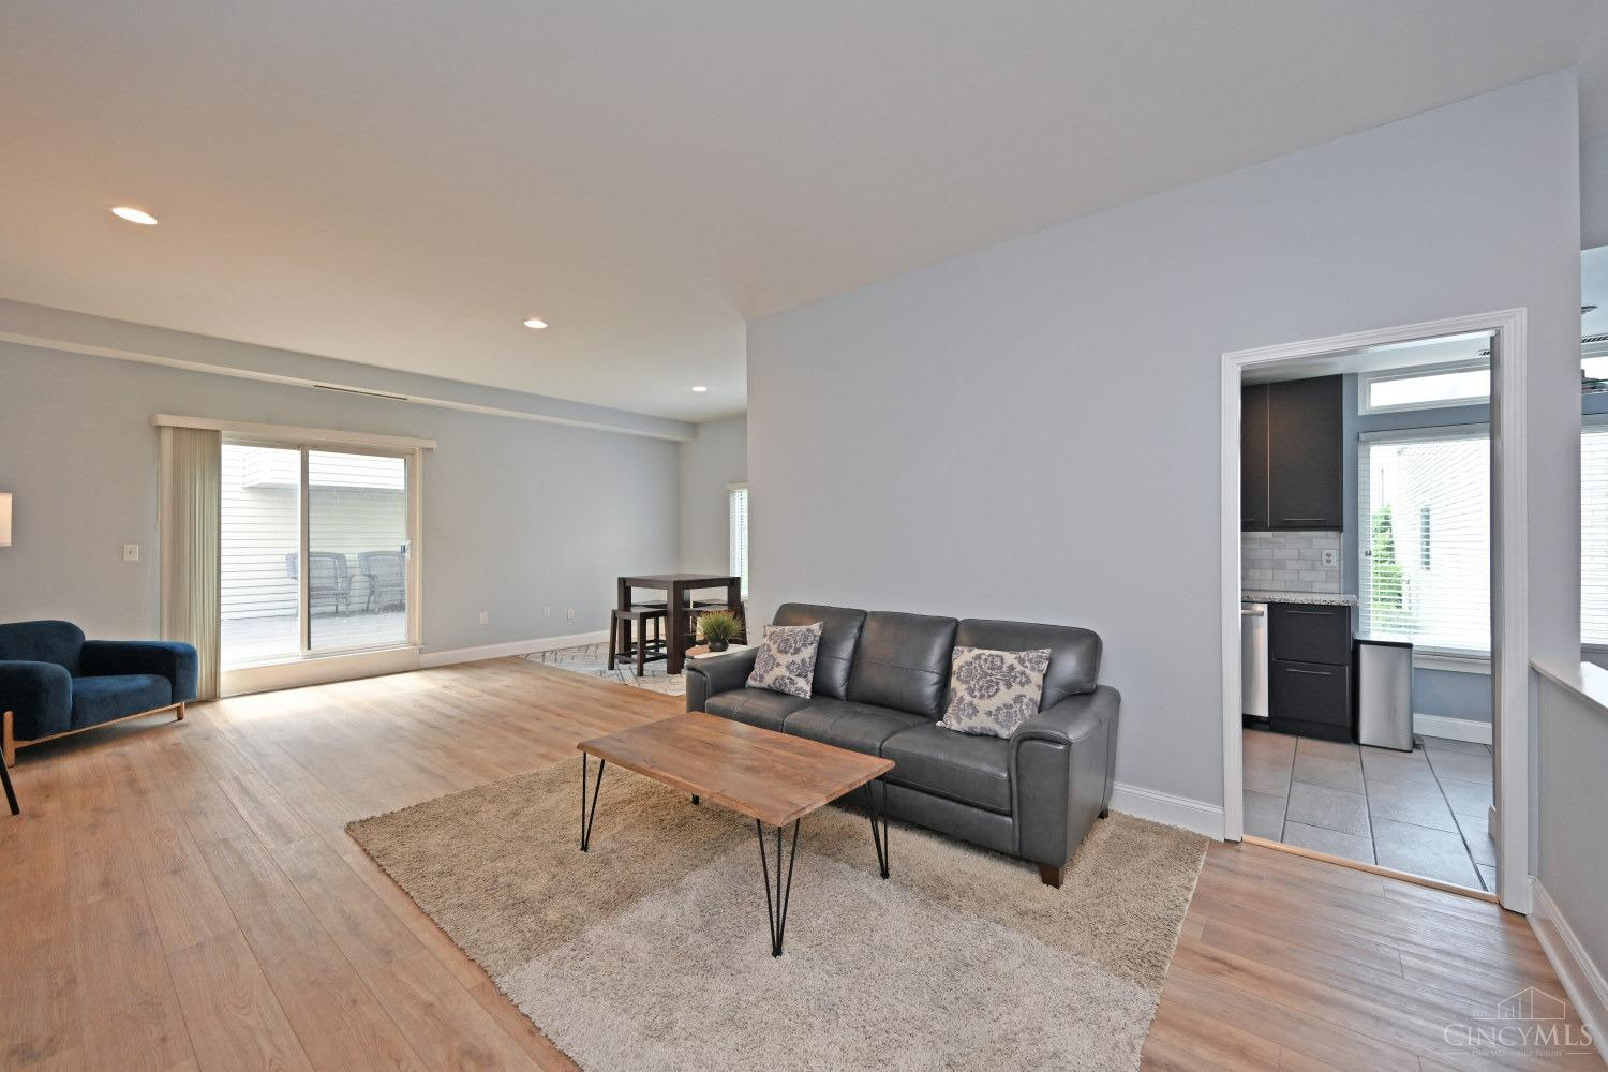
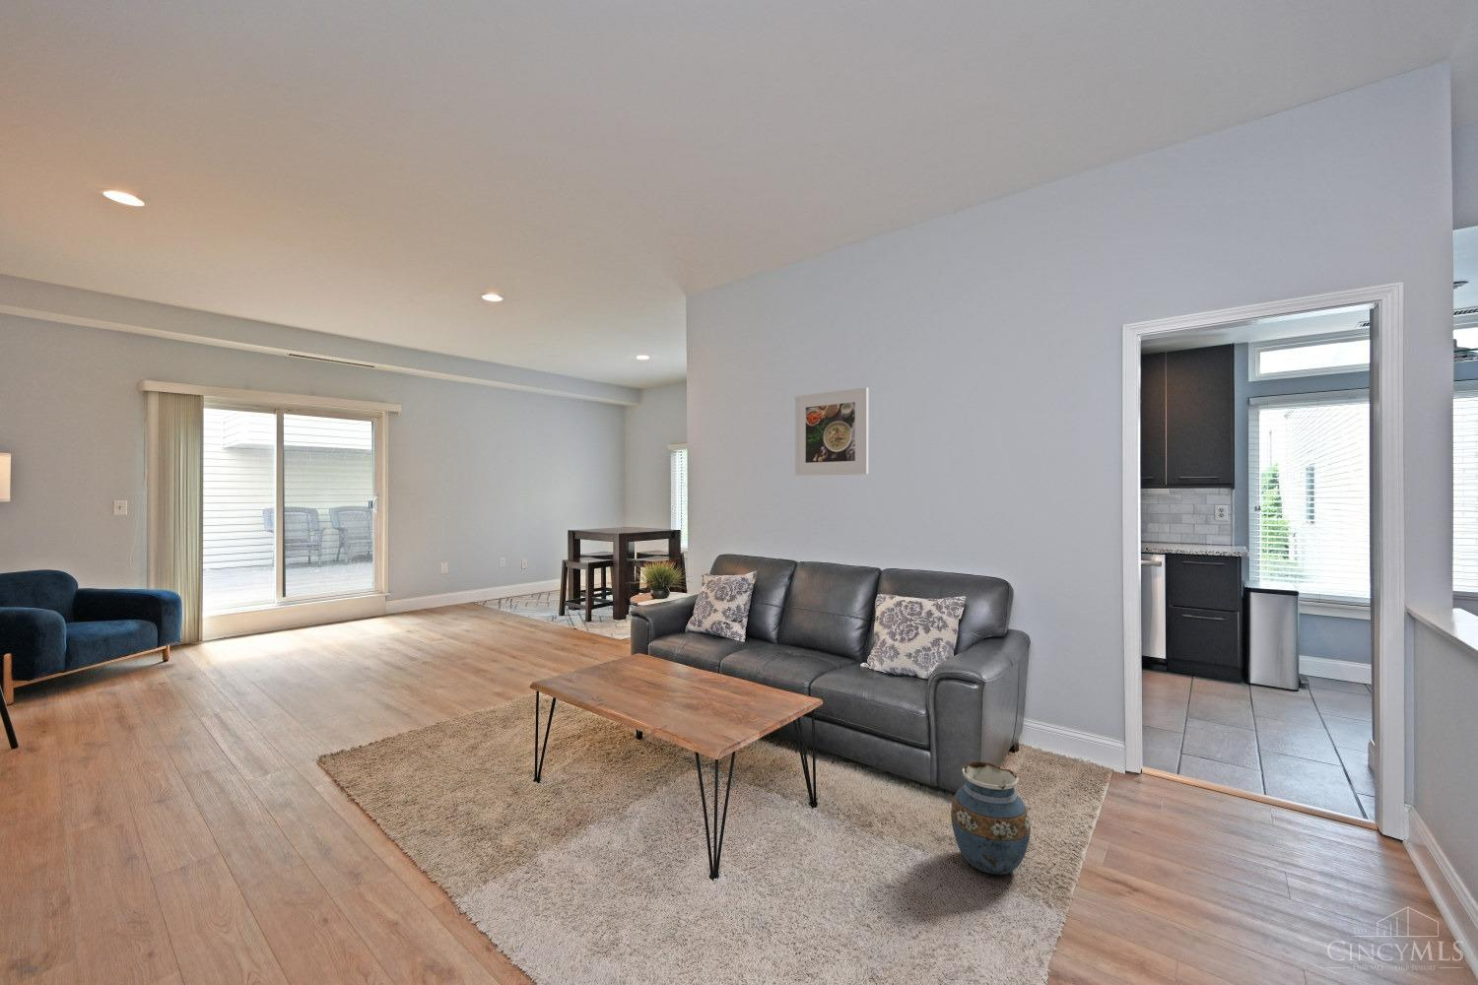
+ vase (990, 819)
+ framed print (829, 433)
